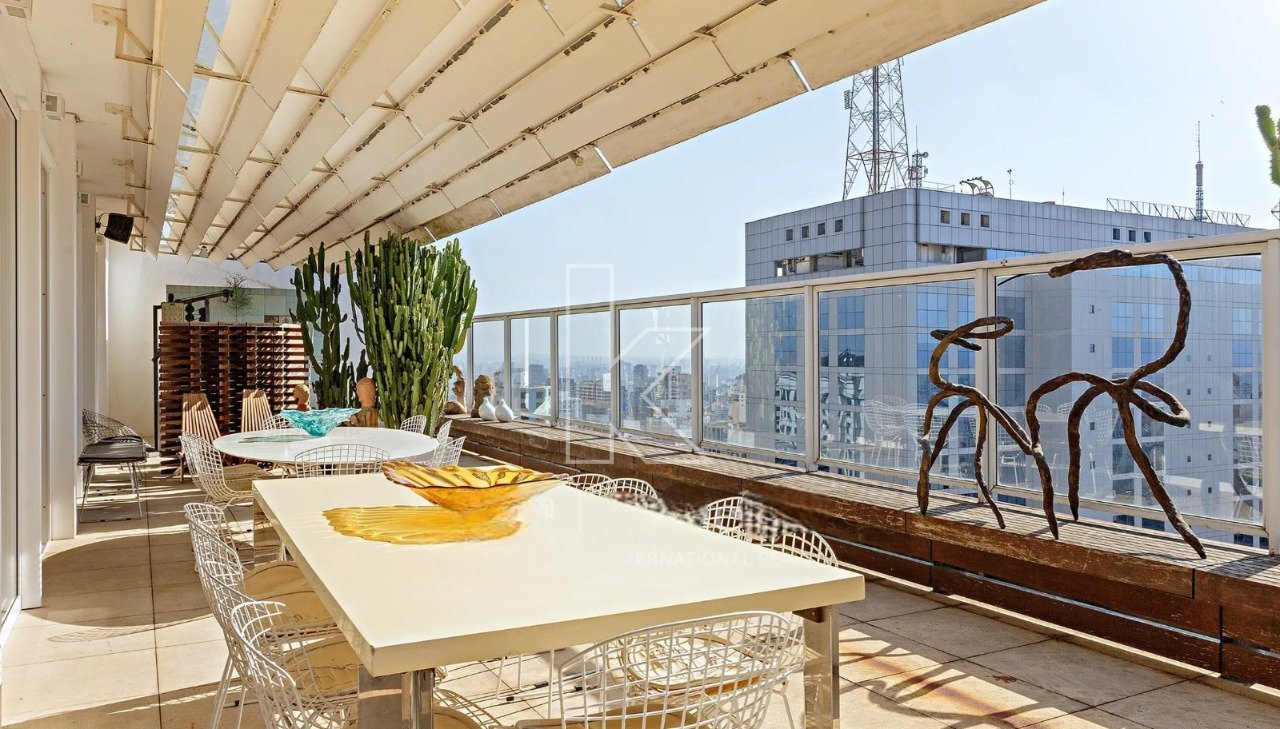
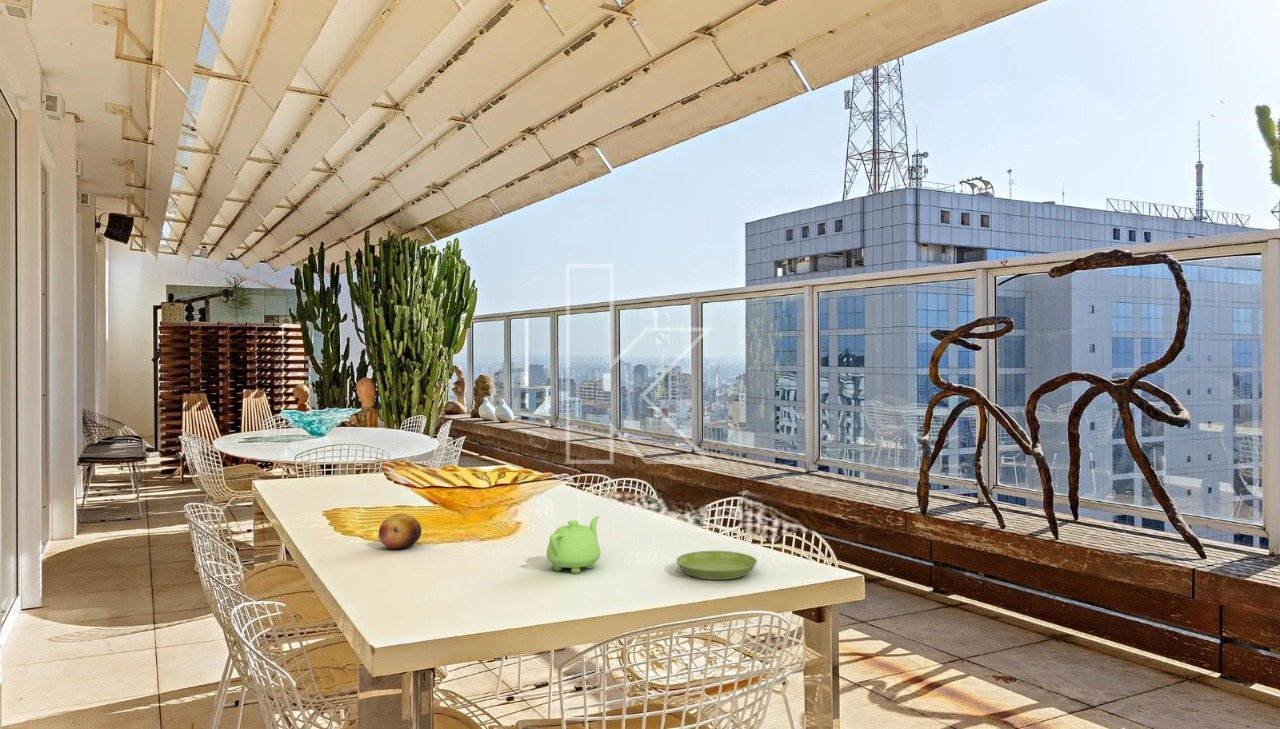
+ teapot (575, 544)
+ fruit (401, 530)
+ saucer (716, 565)
